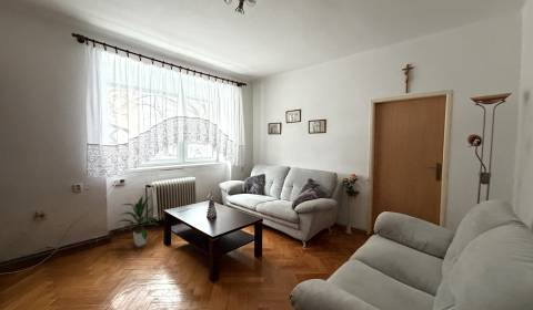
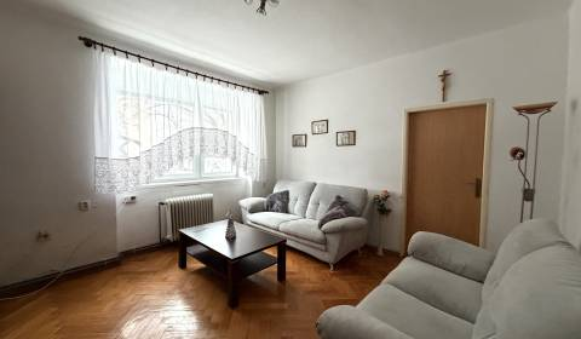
- indoor plant (139, 220)
